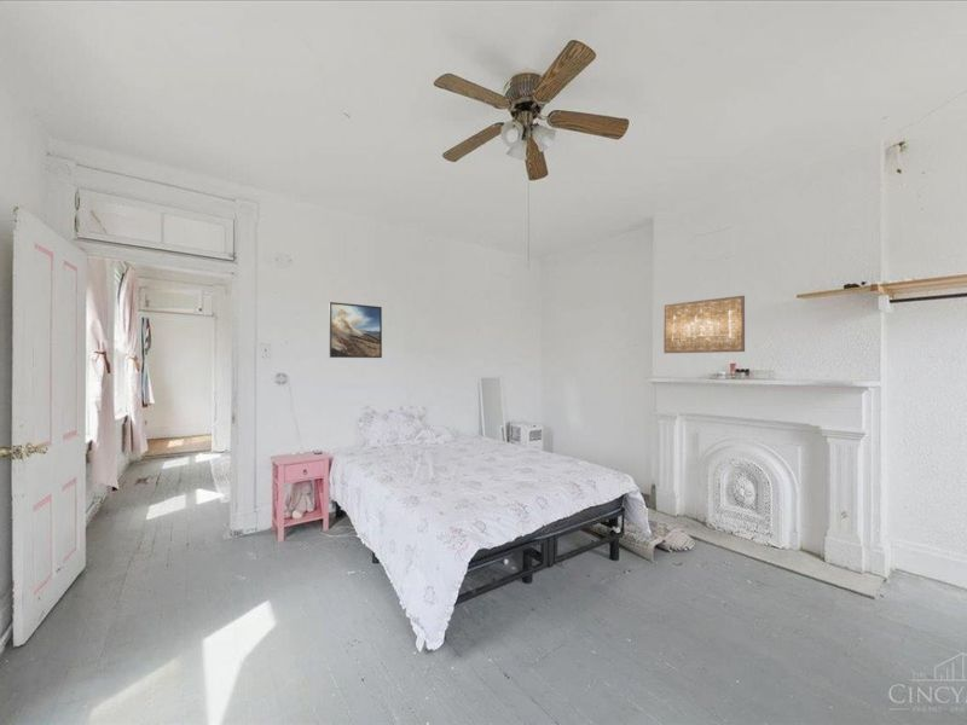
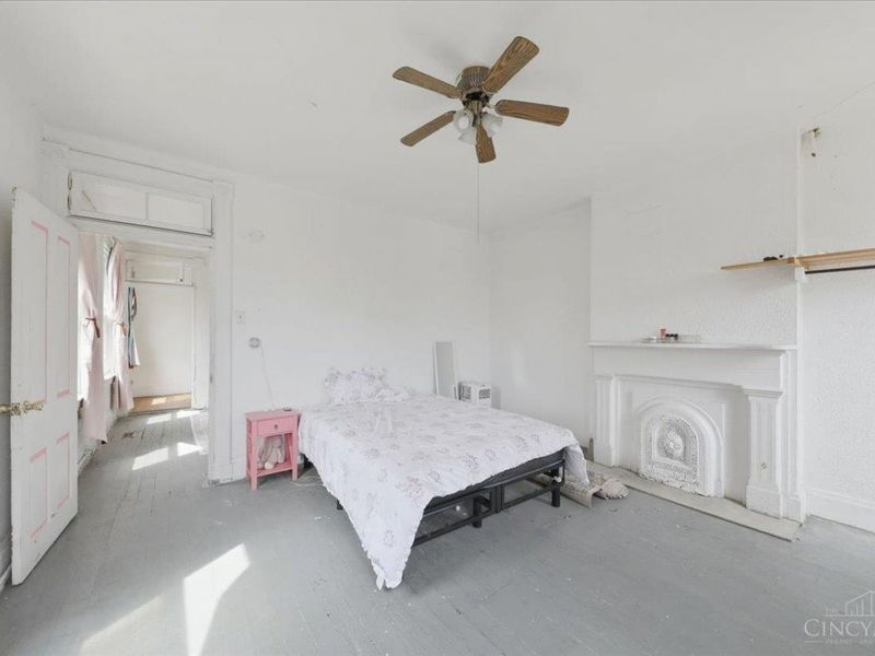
- wall art (701, 326)
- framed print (355, 331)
